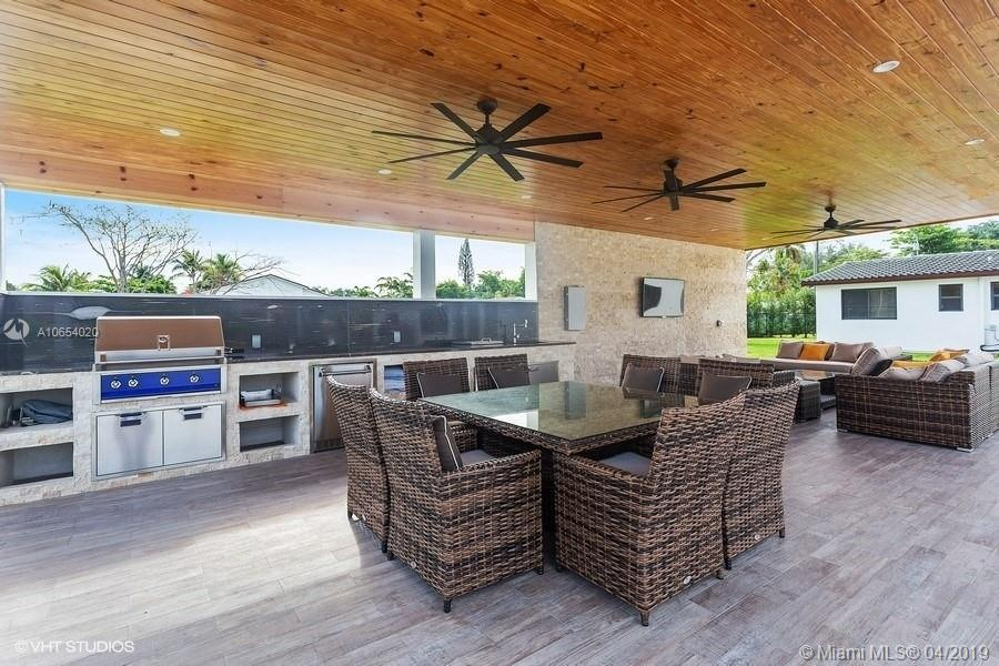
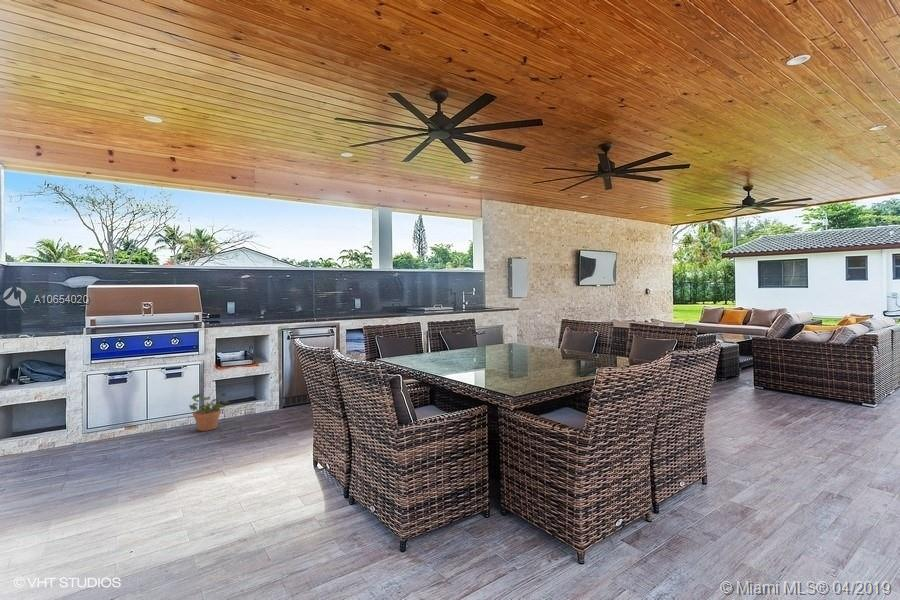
+ potted plant (210, 410)
